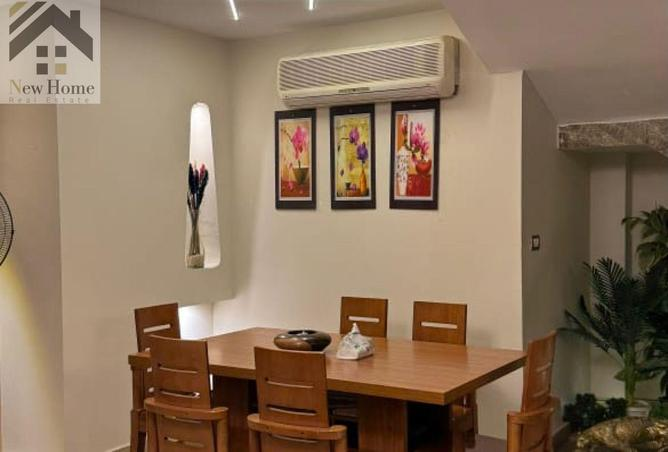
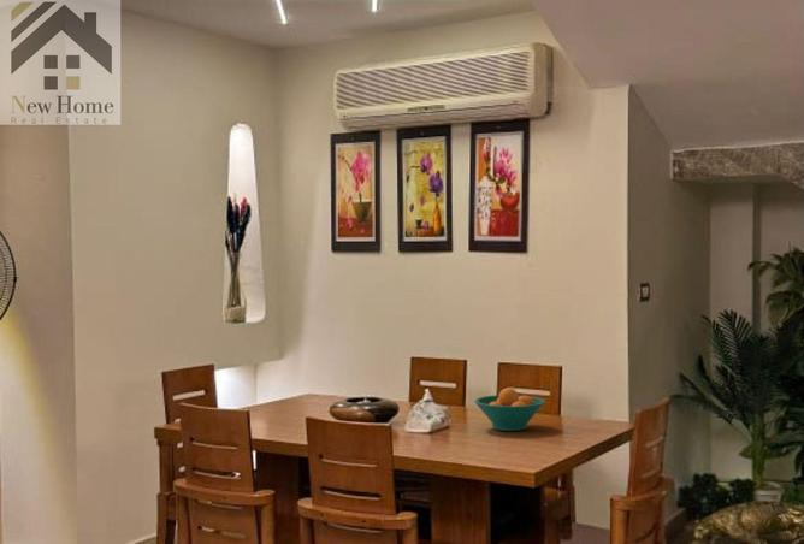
+ fruit bowl (509, 408)
